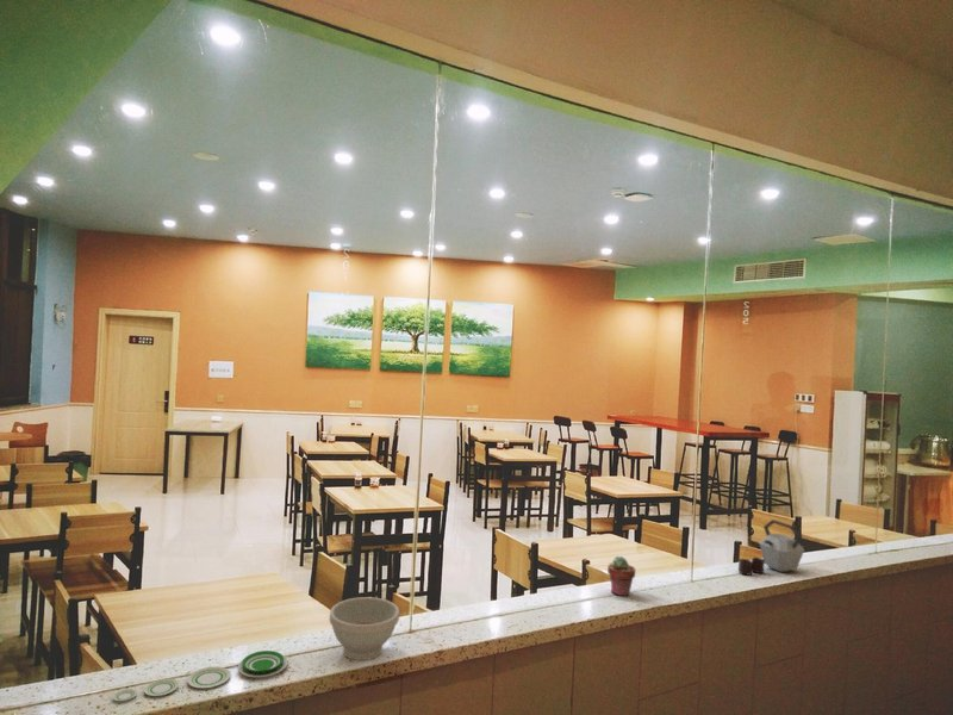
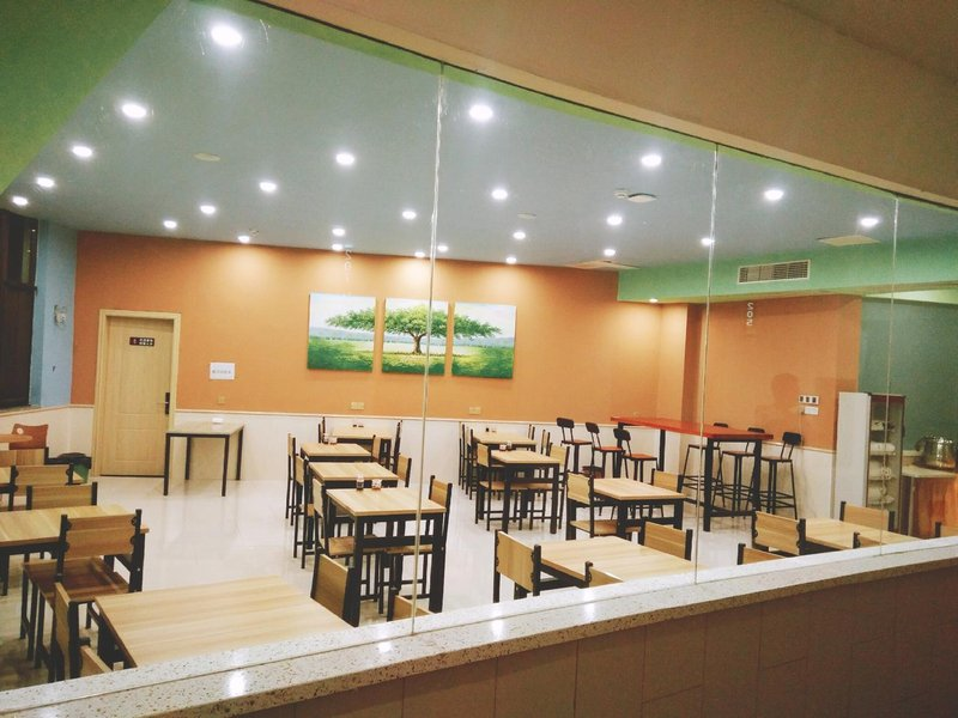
- potted succulent (621, 574)
- kettle (767, 547)
- bowl (363, 630)
- plate (205, 676)
